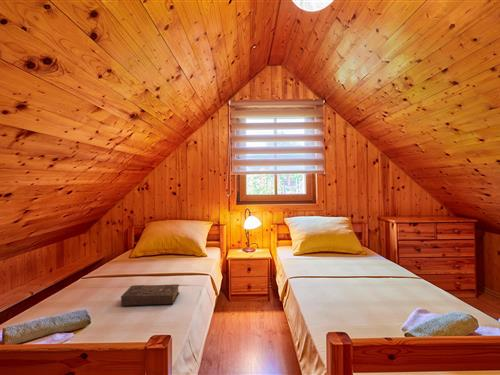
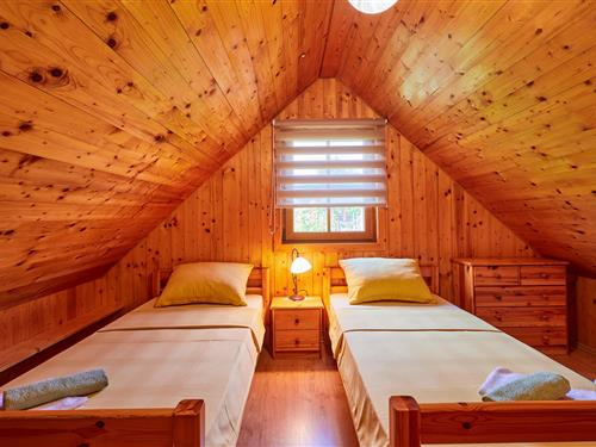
- book (151, 294)
